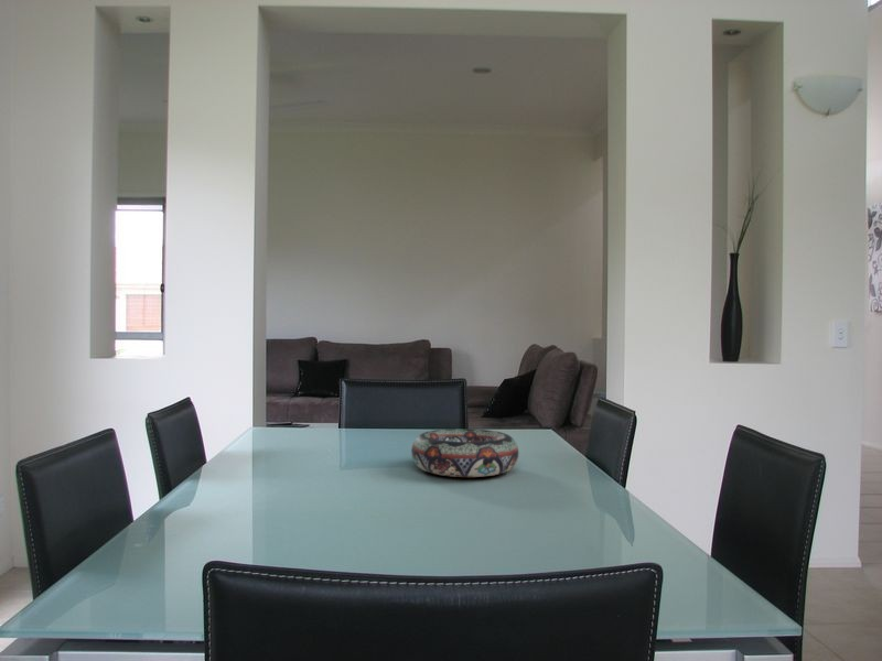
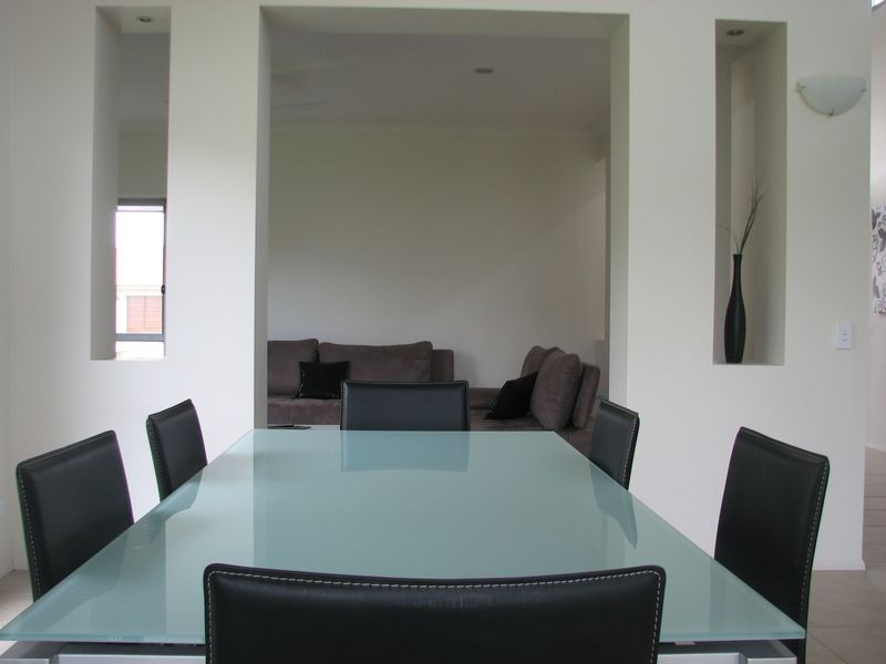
- decorative bowl (464, 452)
